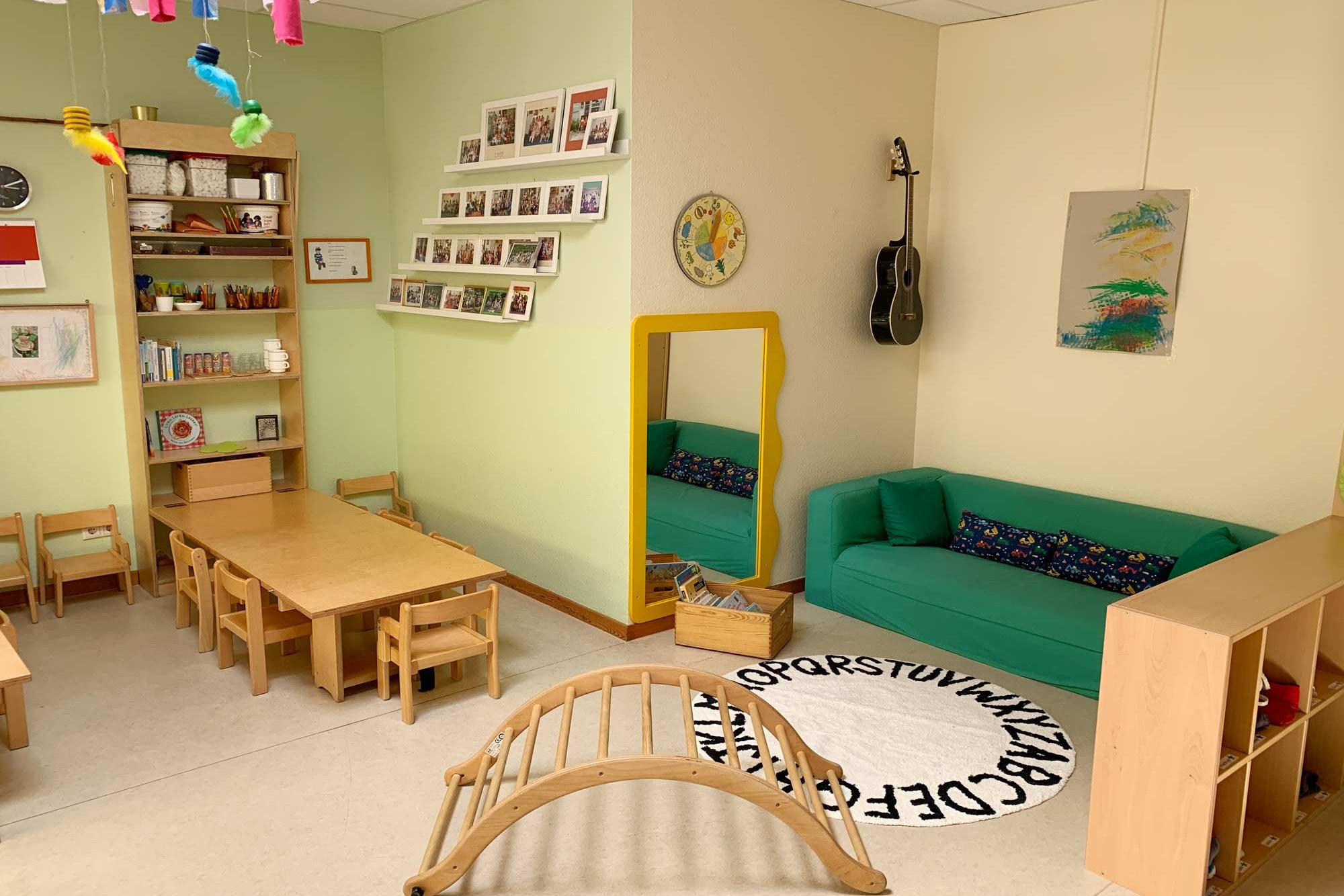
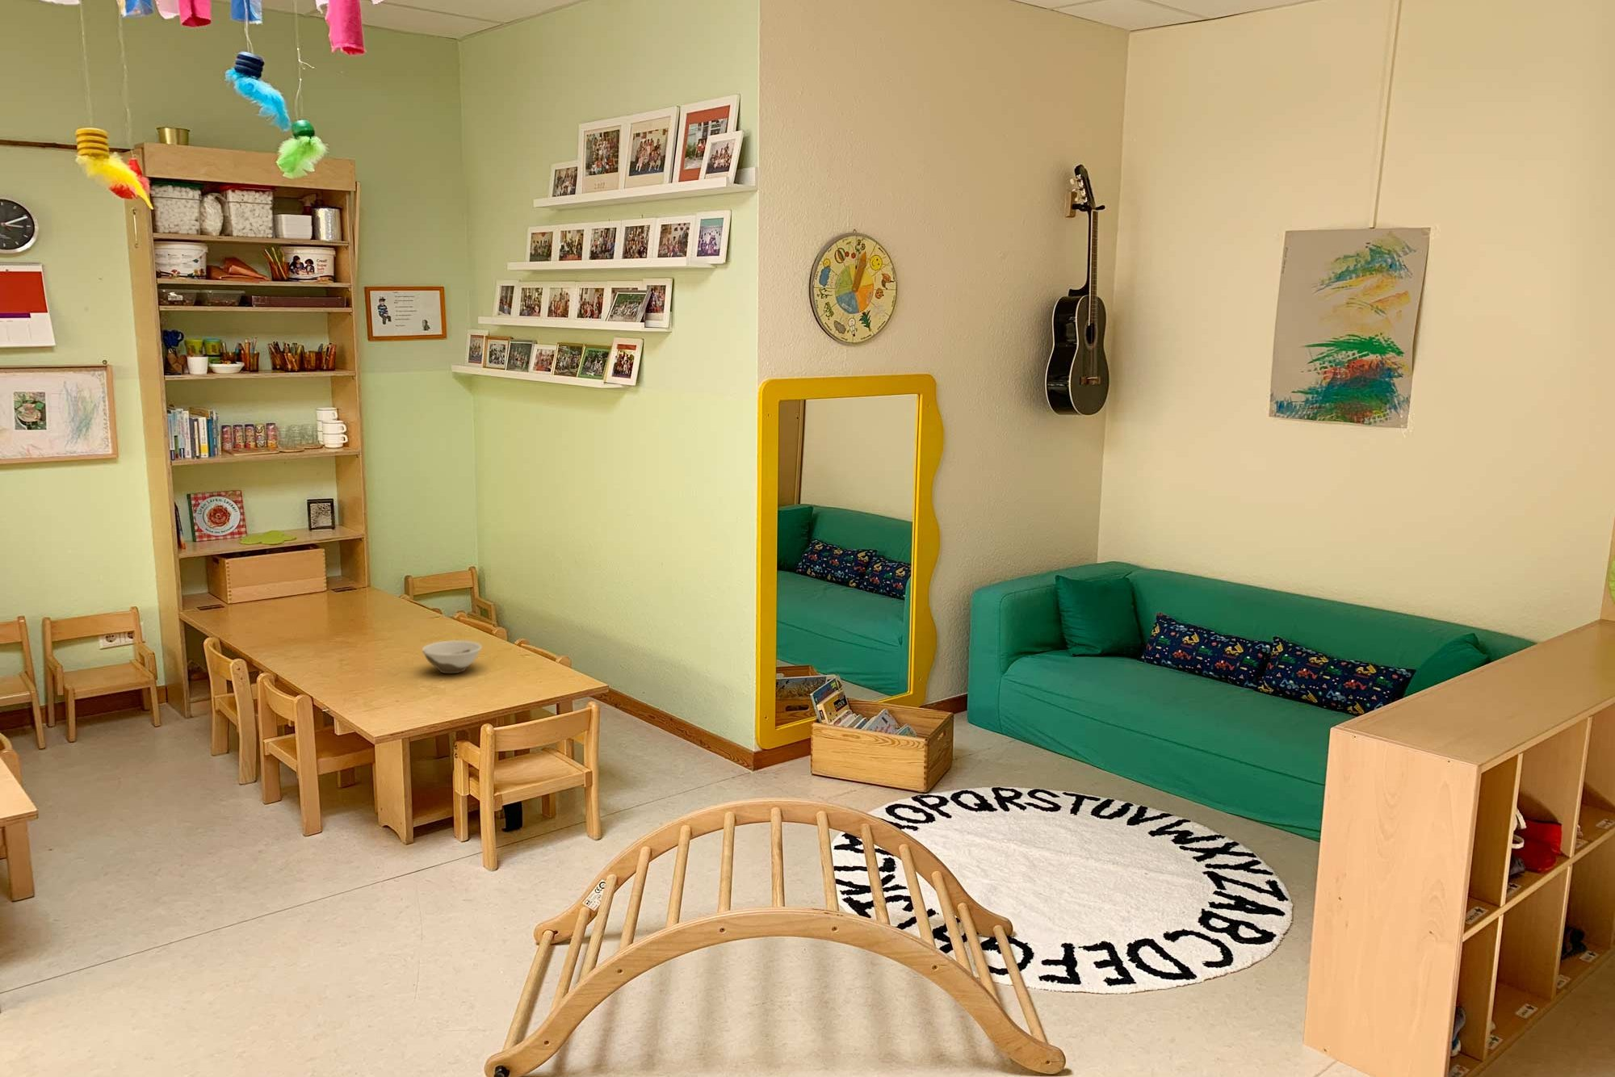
+ bowl (452, 659)
